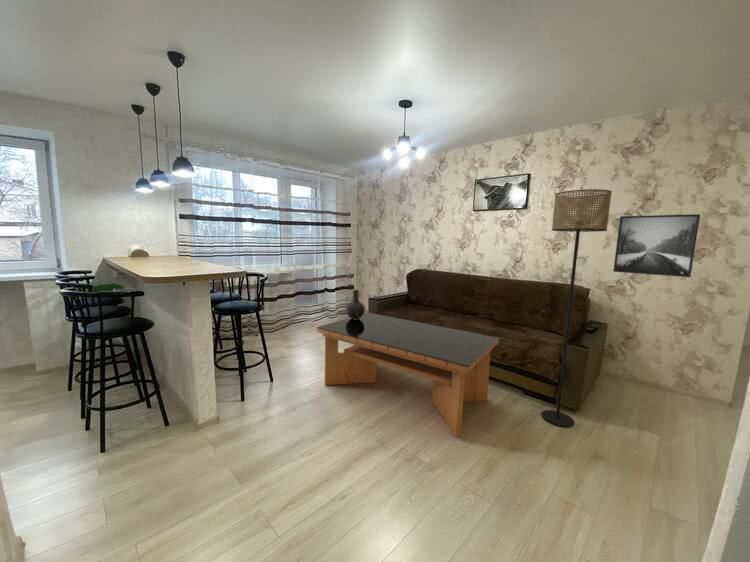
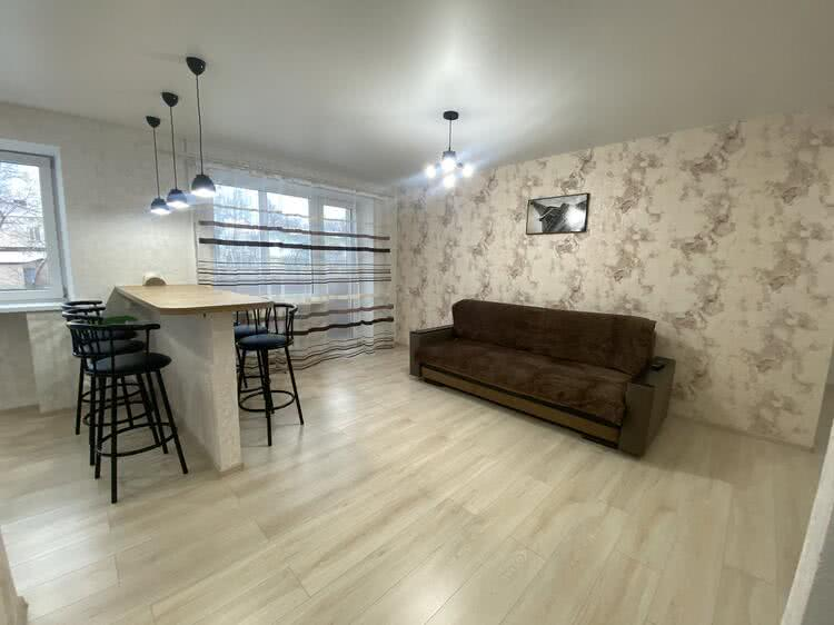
- vase (355, 304)
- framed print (653, 245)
- floor lamp (569, 311)
- coffee table (403, 362)
